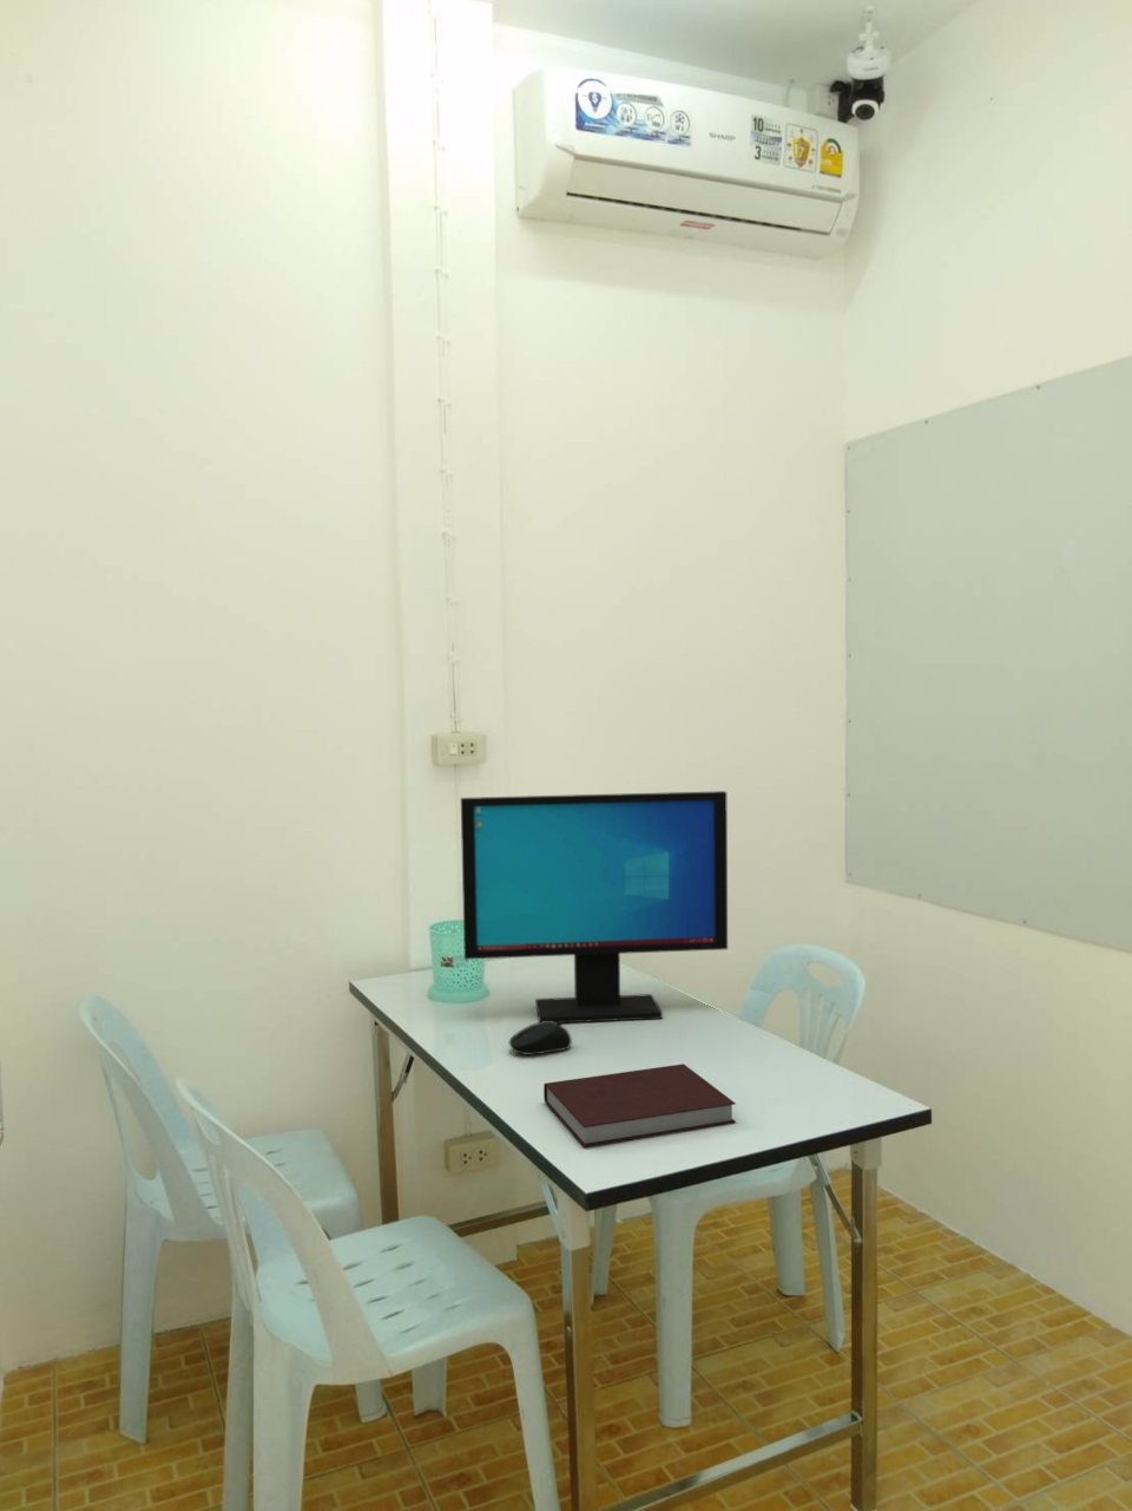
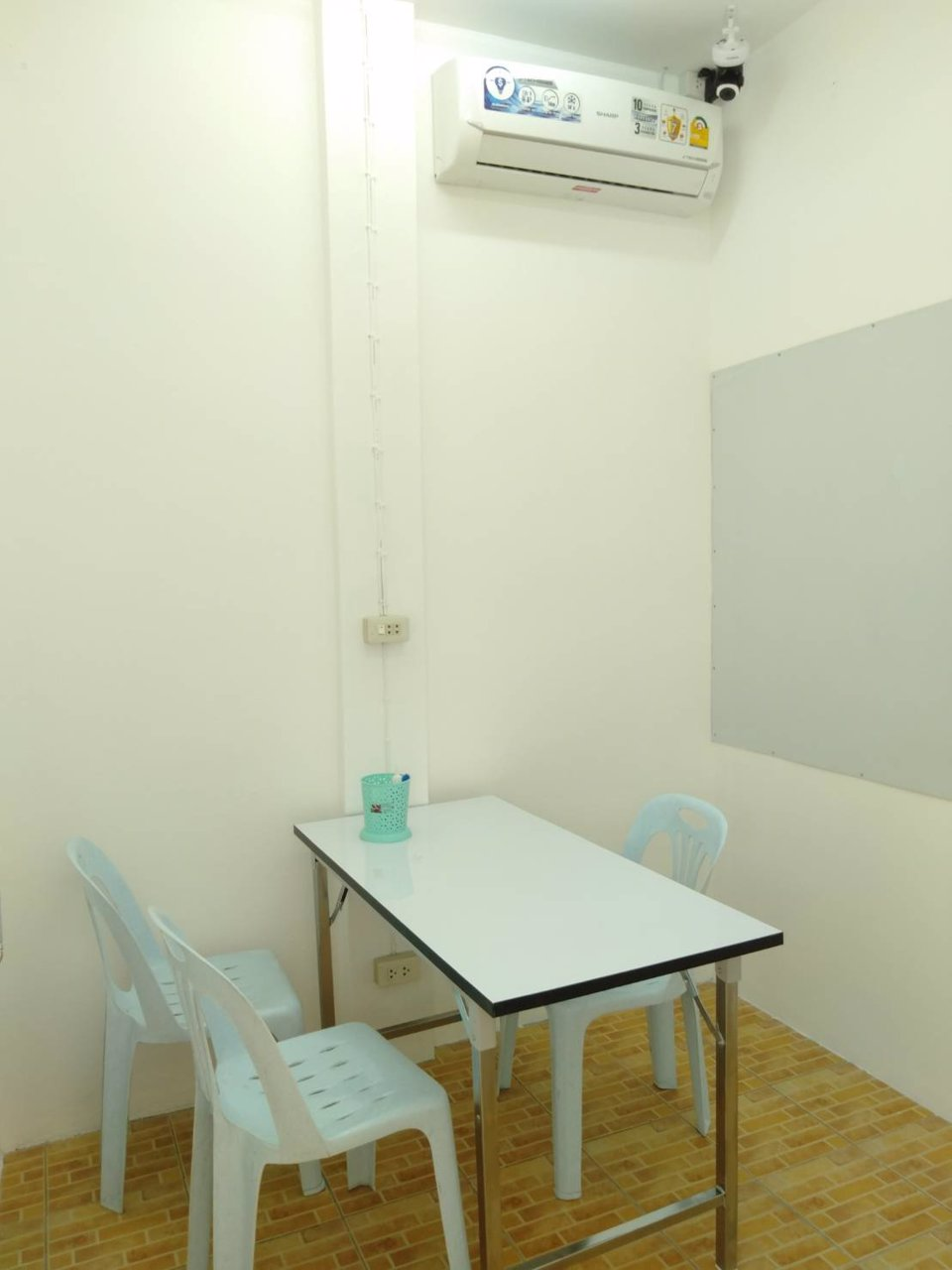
- computer mouse (540, 1036)
- computer monitor (595, 903)
- notebook (637, 1102)
